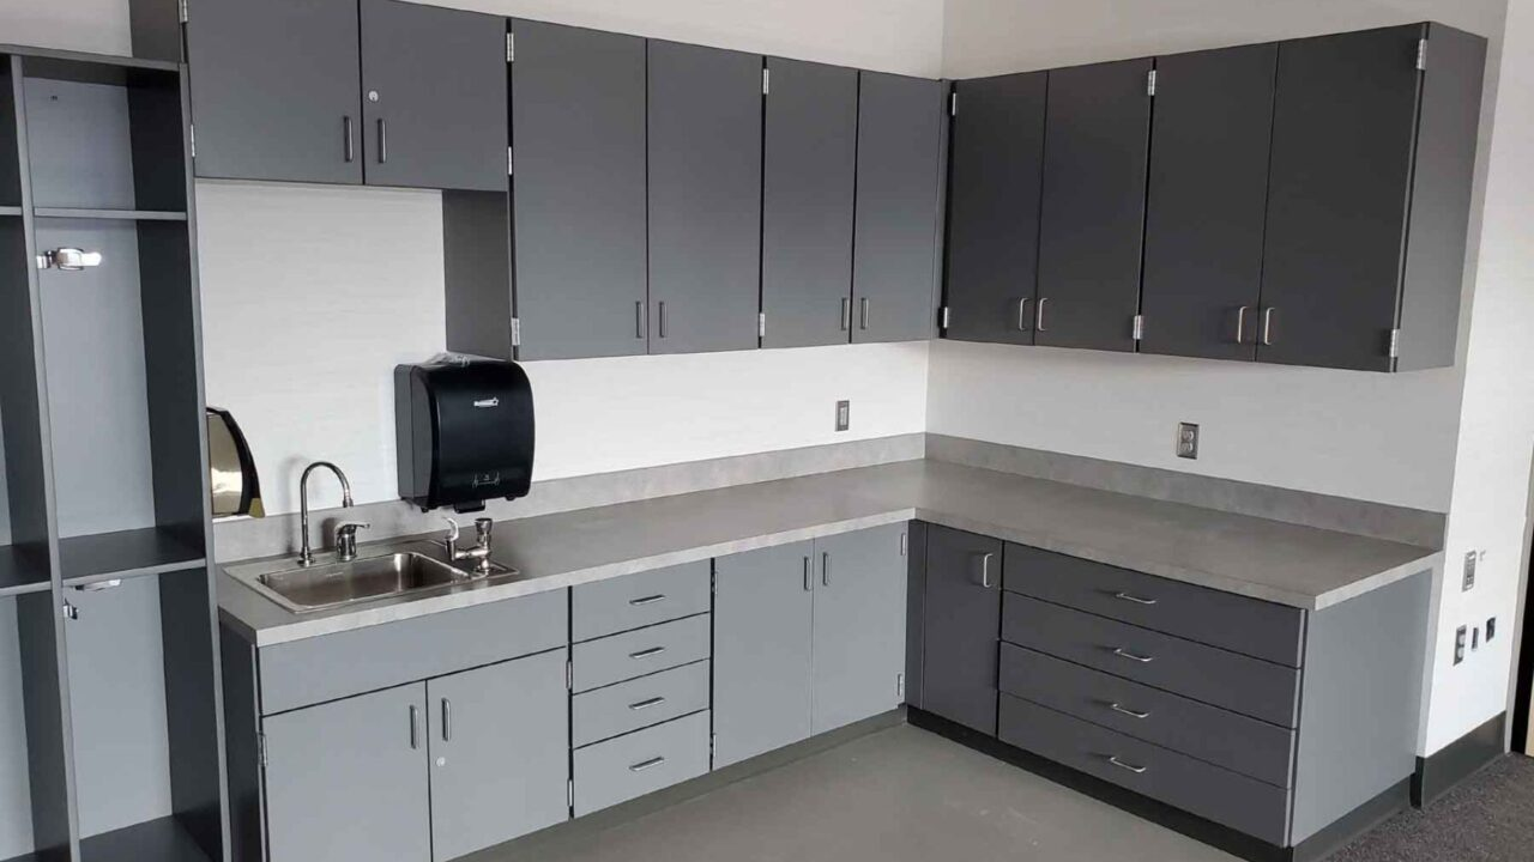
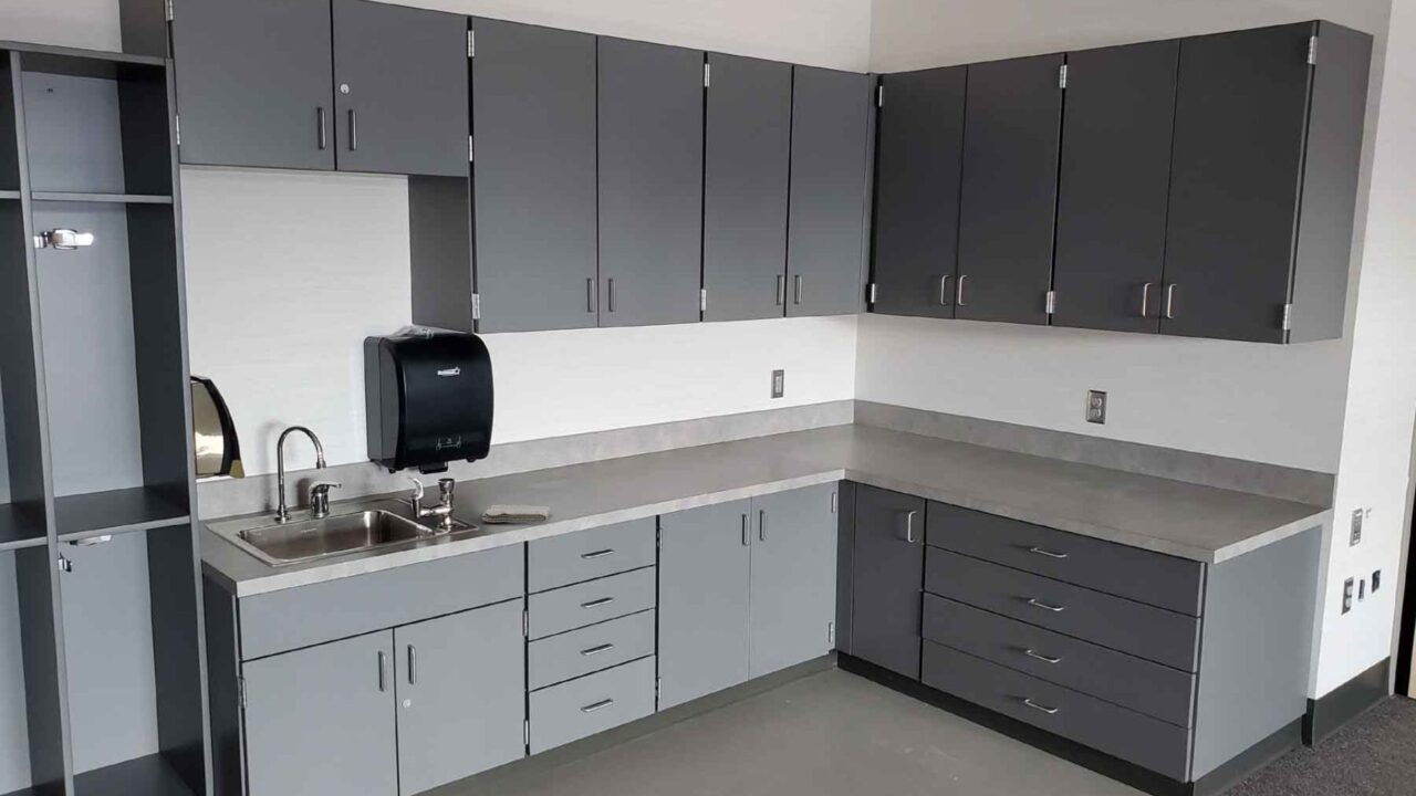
+ washcloth (517, 513)
